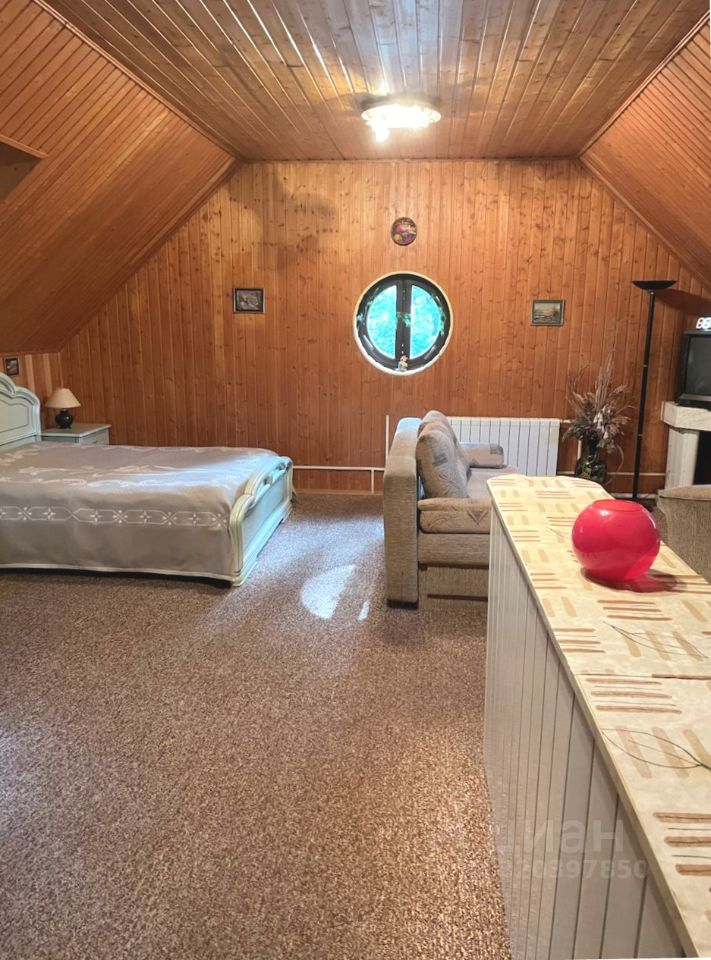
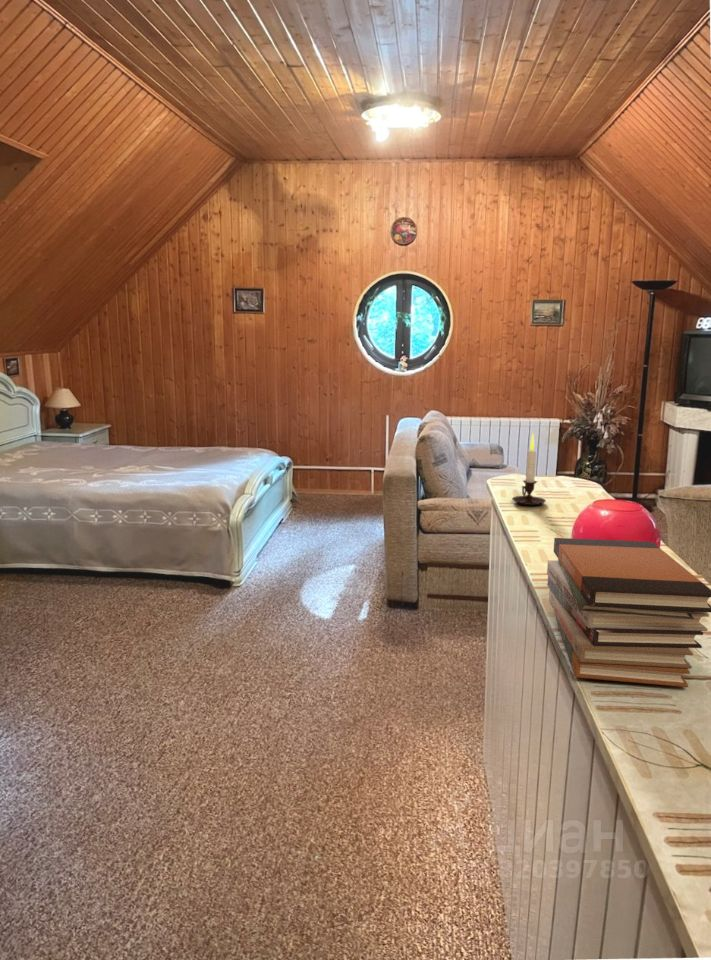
+ book stack (618, 603)
+ candle (529, 467)
